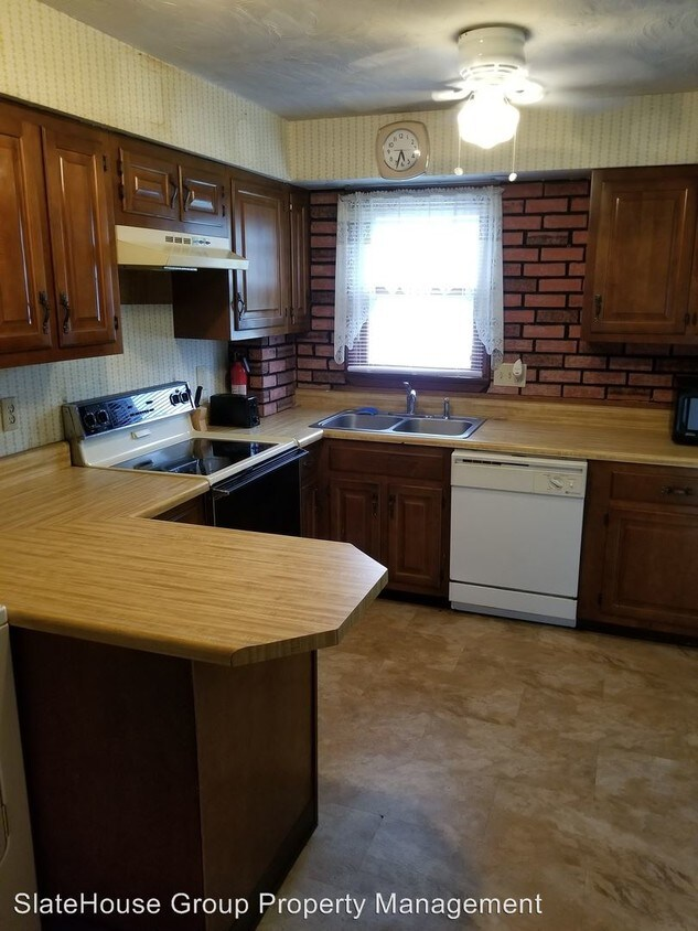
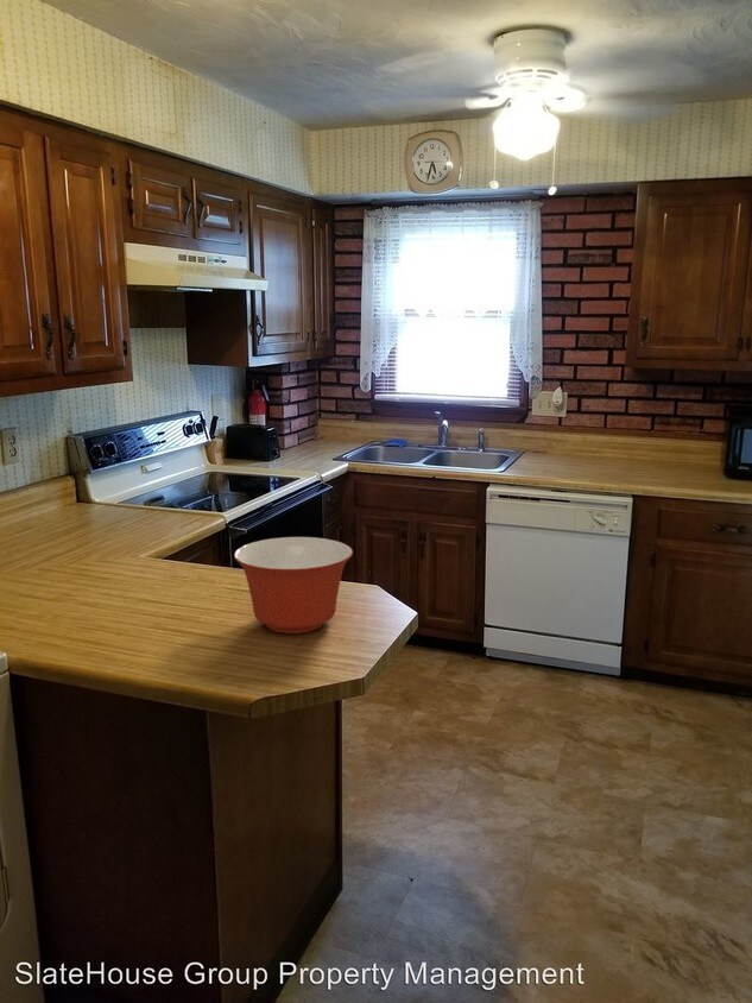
+ mixing bowl (293, 587)
